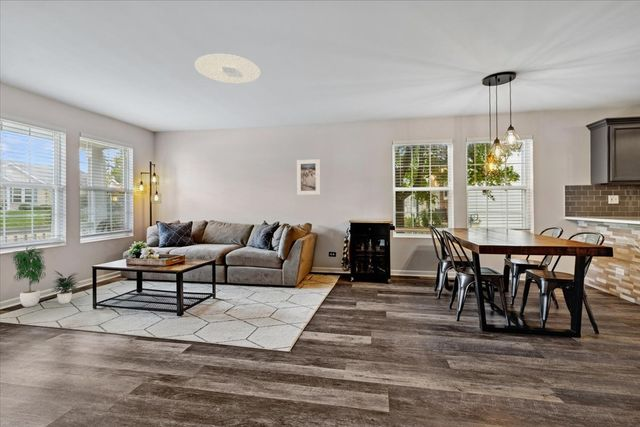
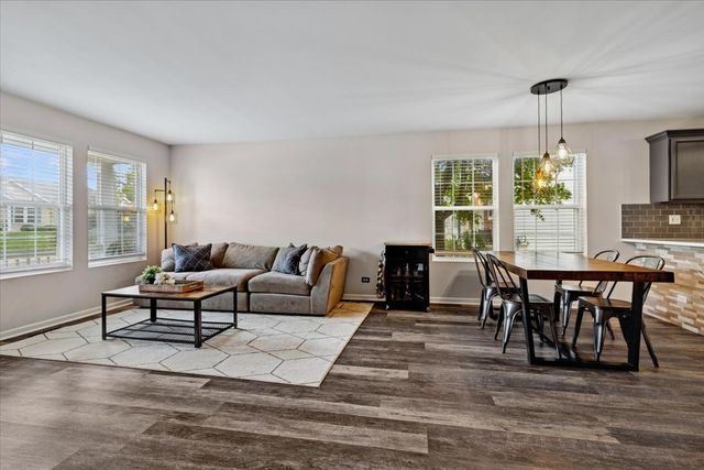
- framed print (308, 177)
- potted plant (45, 274)
- ceiling light (228, 66)
